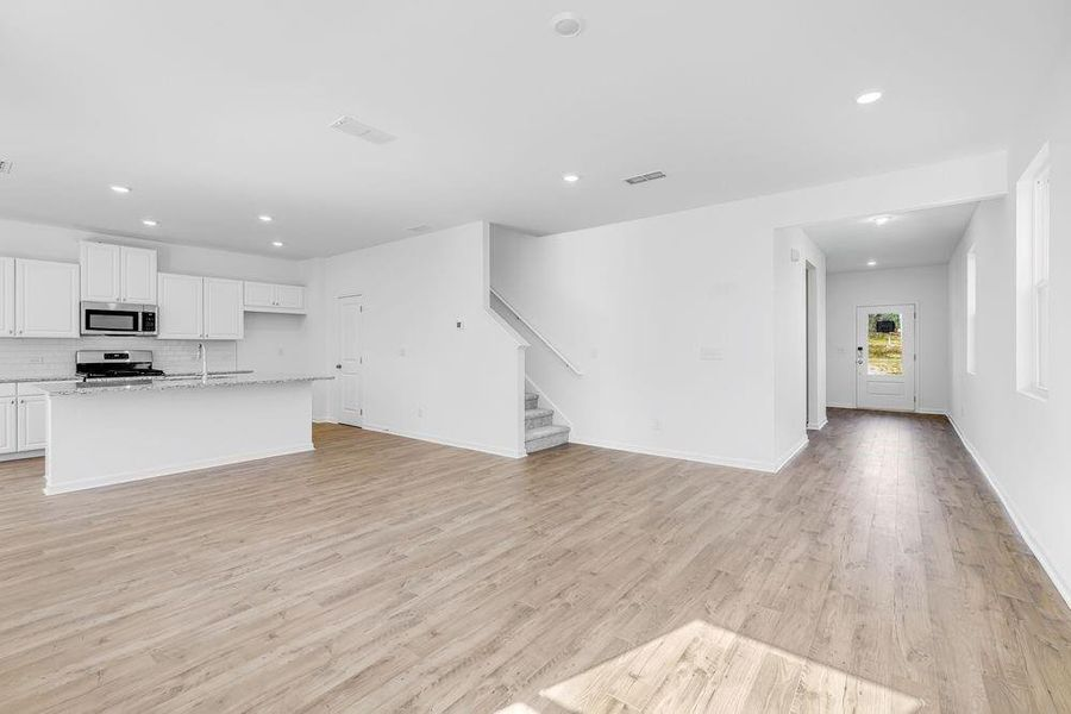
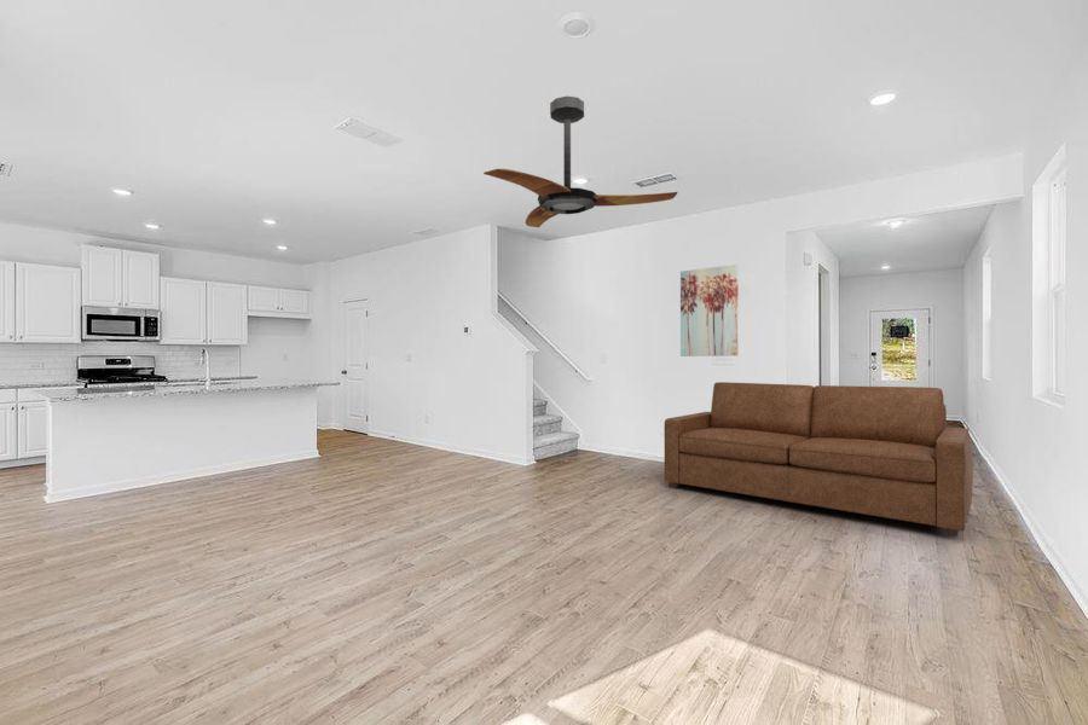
+ ceiling fan (569, 158)
+ wall art (707, 312)
+ sofa (804, 441)
